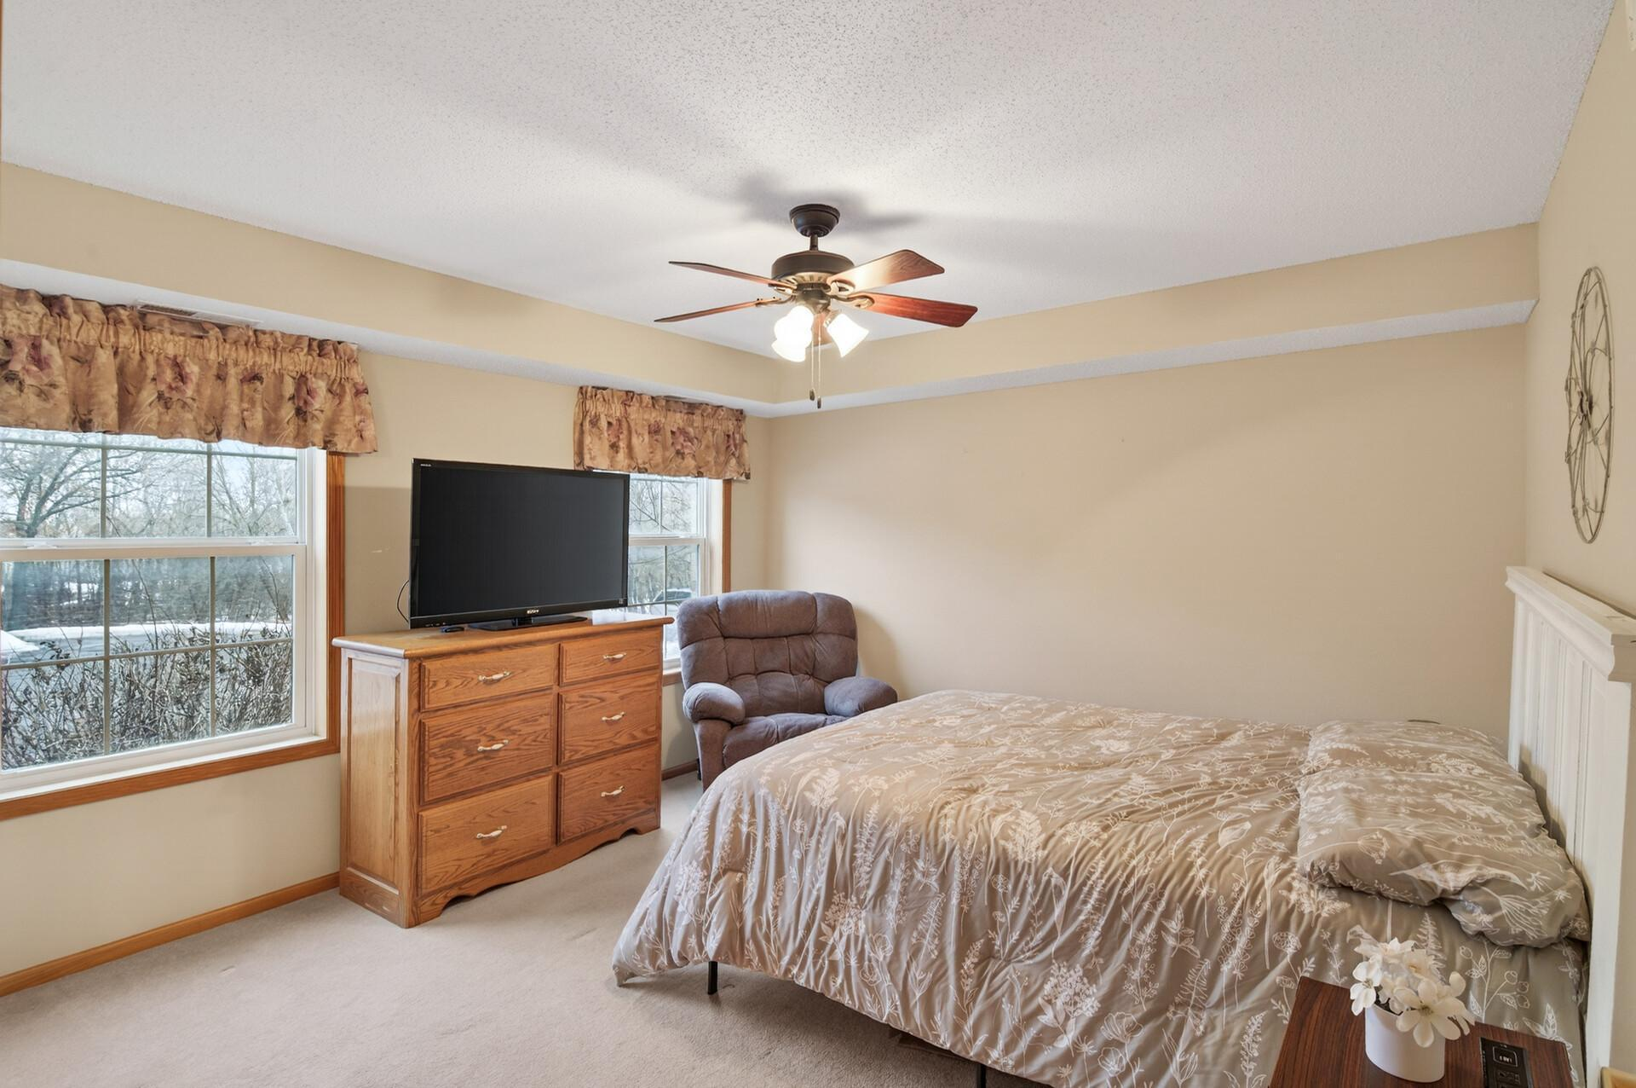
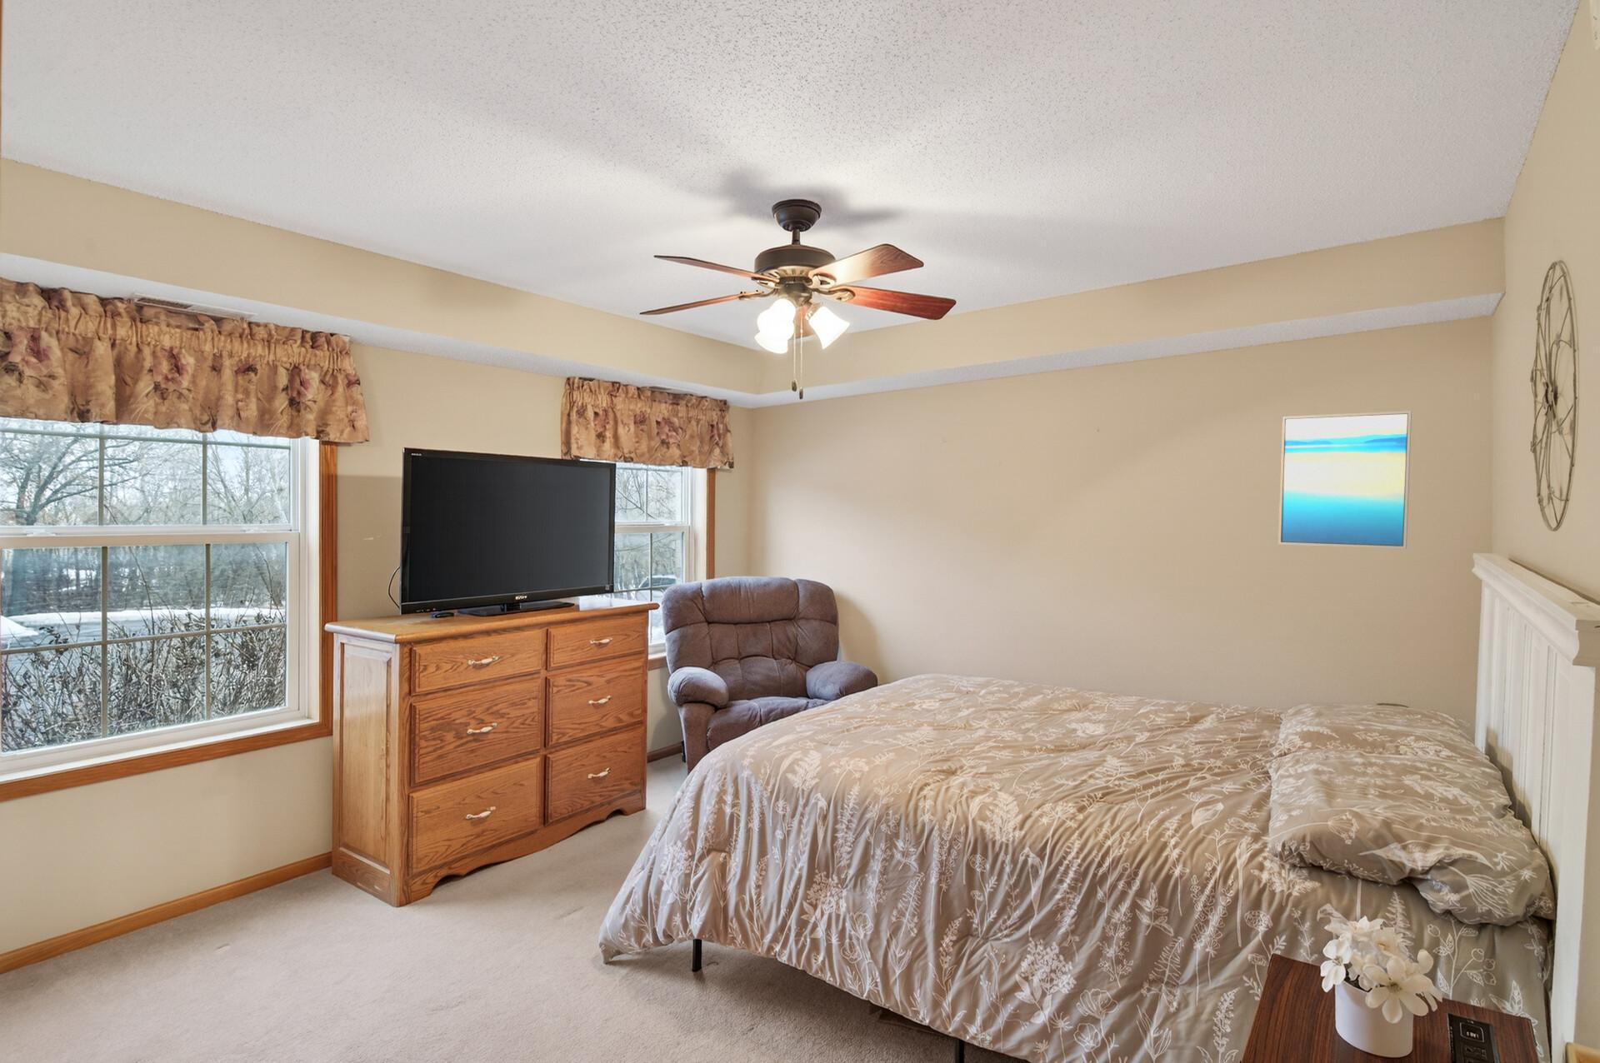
+ wall art (1342, 479)
